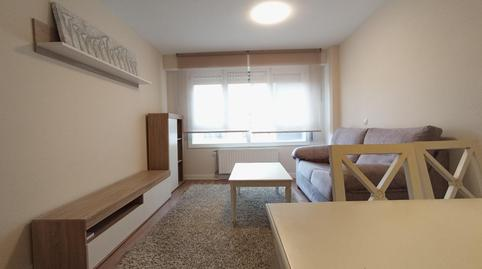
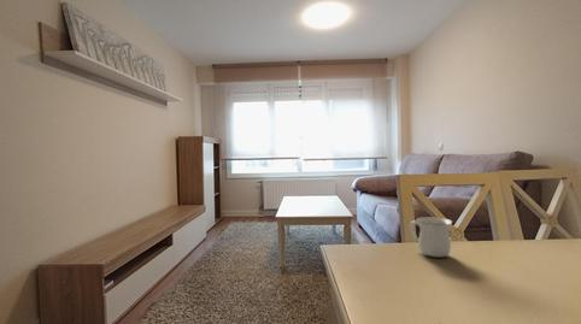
+ mug (428, 235)
